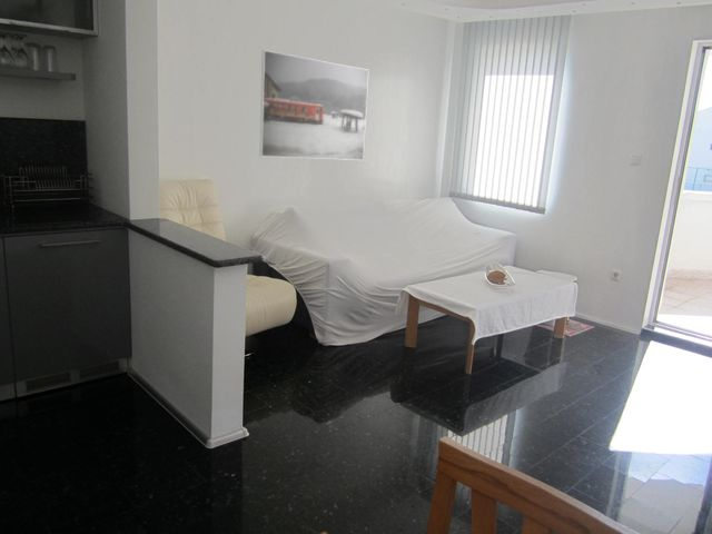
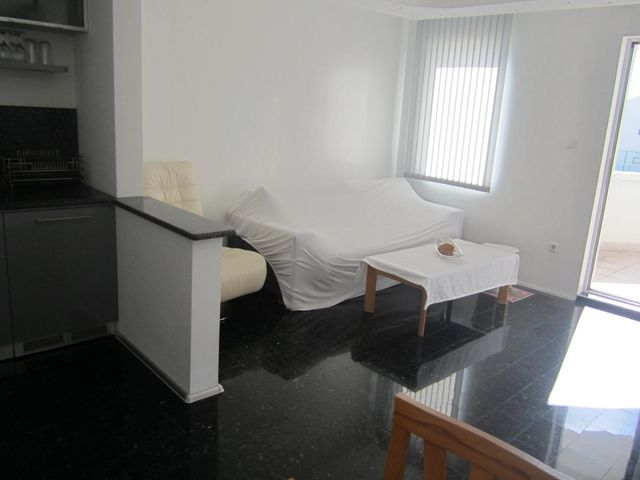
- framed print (317, 110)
